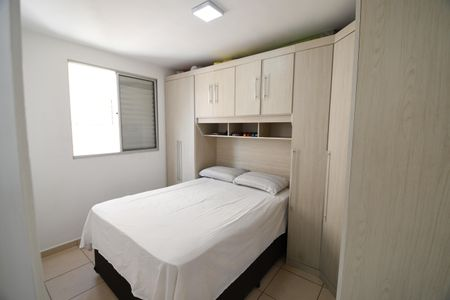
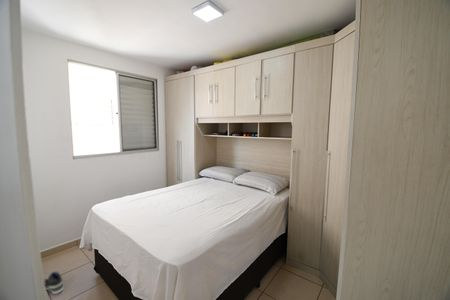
+ sneaker (50, 279)
